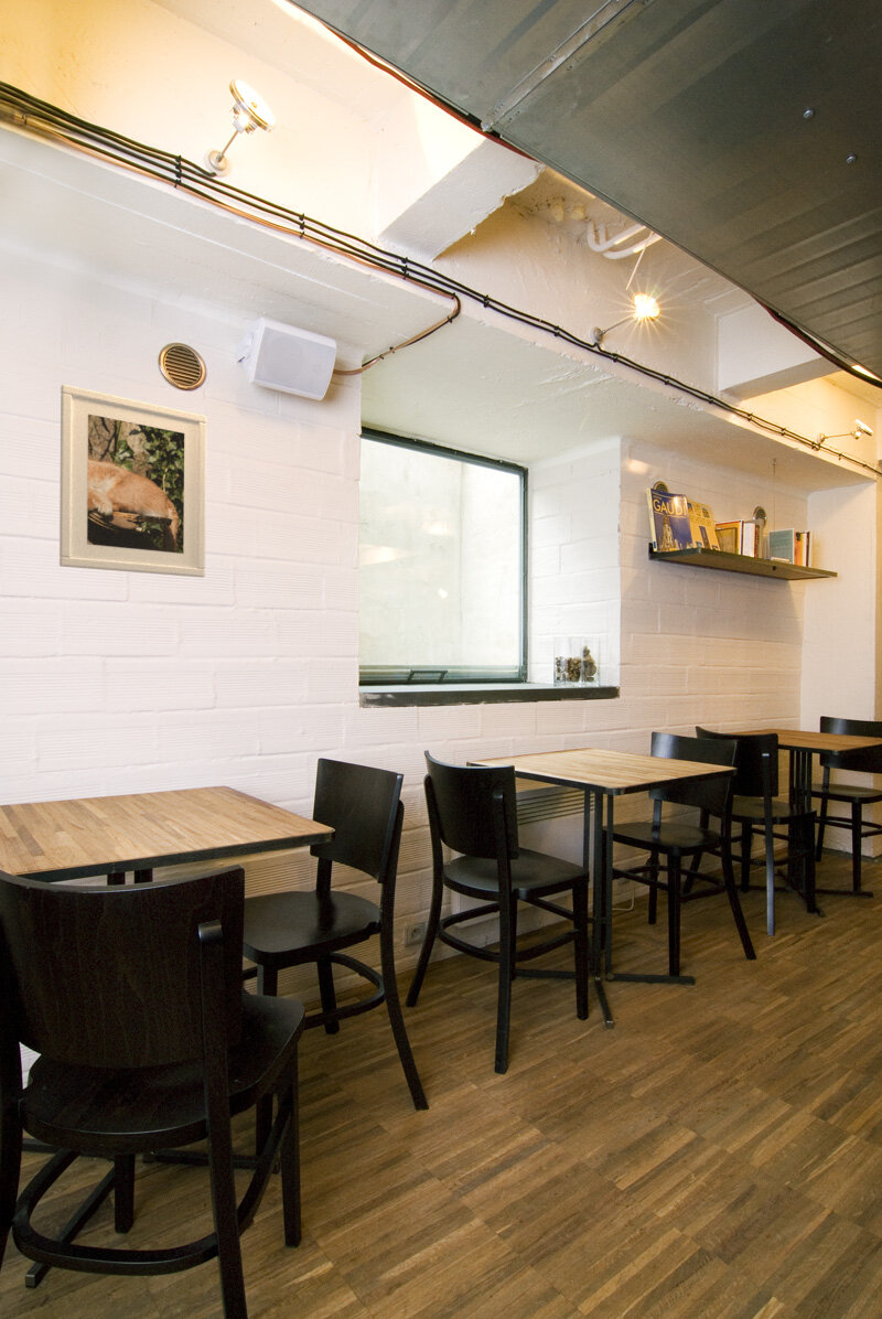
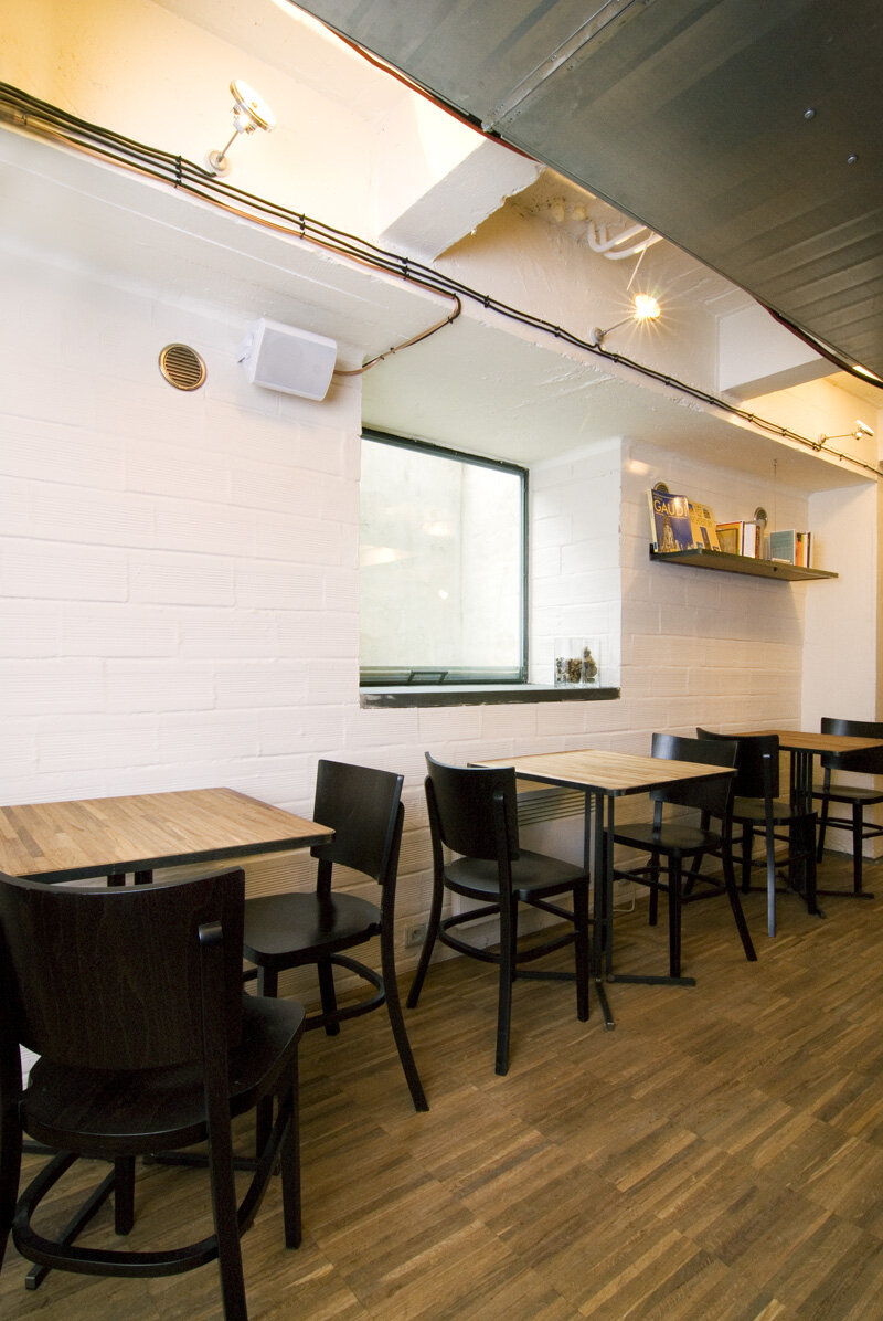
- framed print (137, 486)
